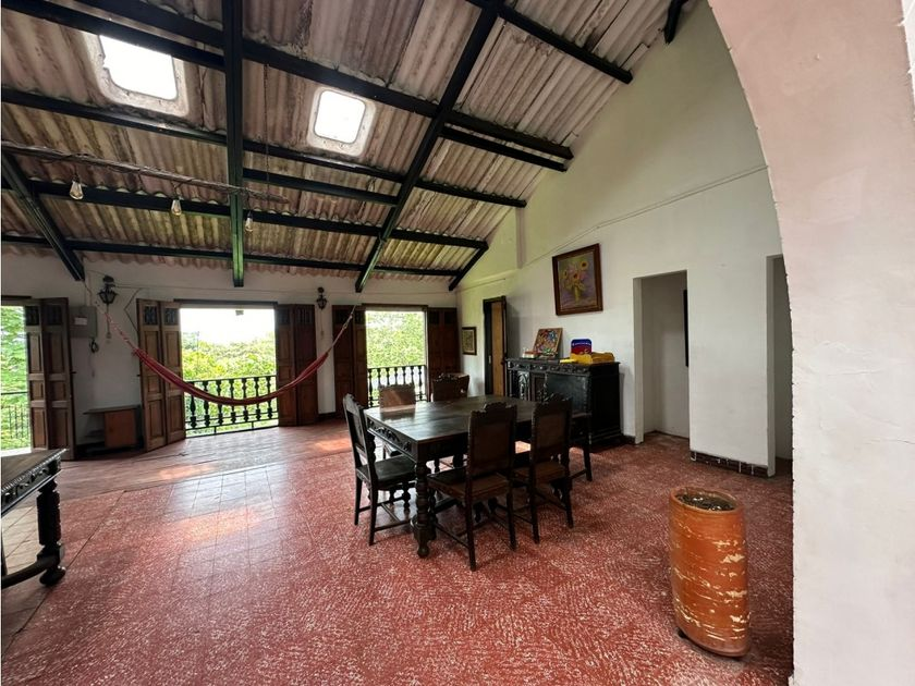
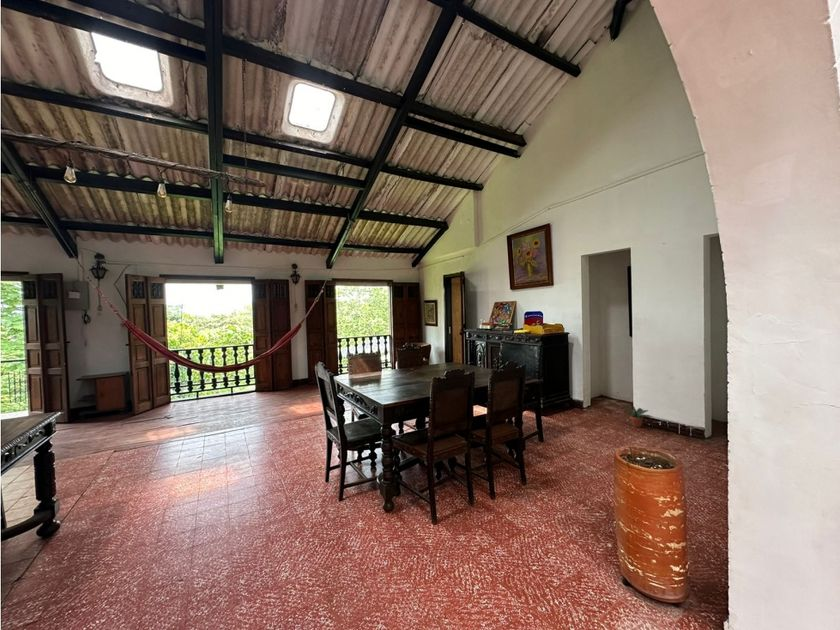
+ potted plant (636, 415)
